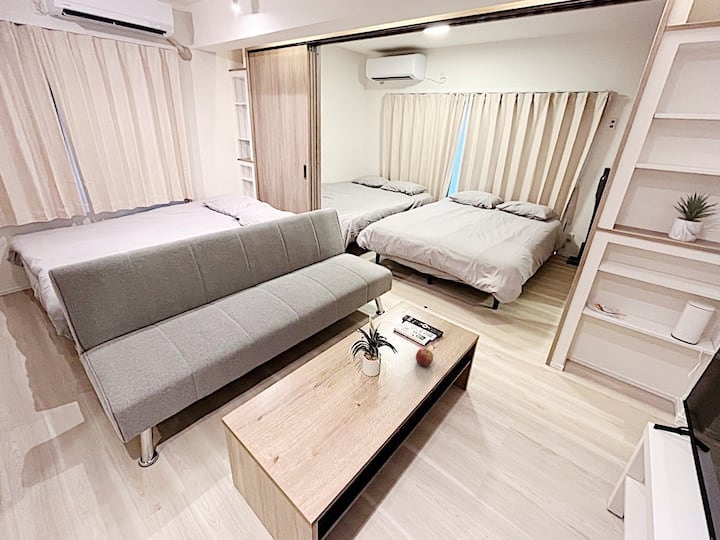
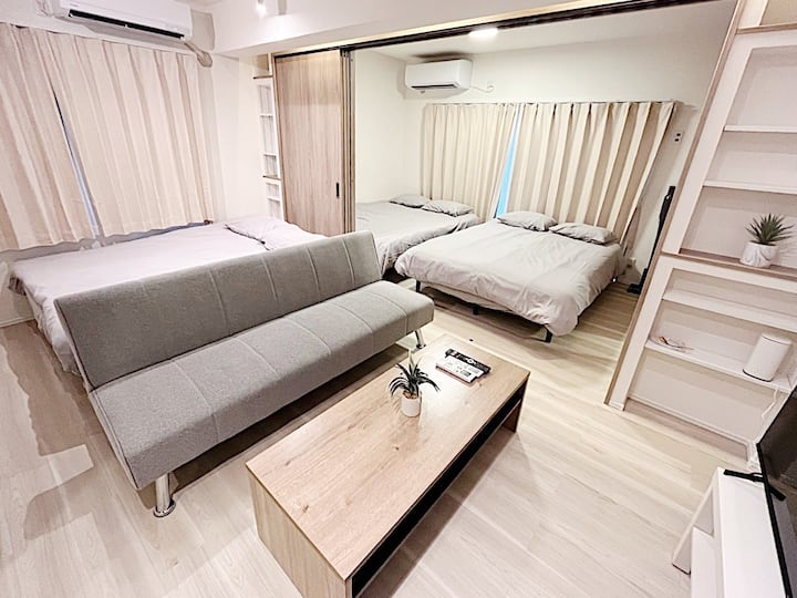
- apple (424, 356)
